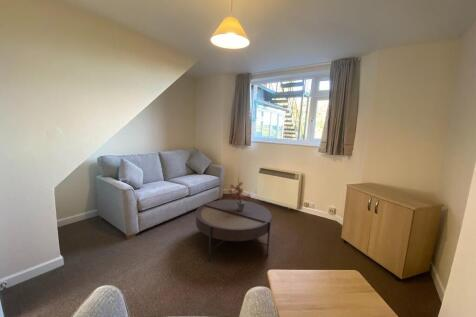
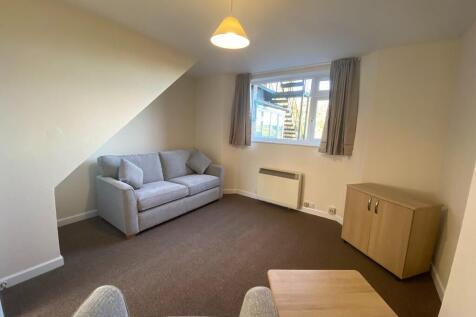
- coffee table (233, 226)
- potted plant (240, 192)
